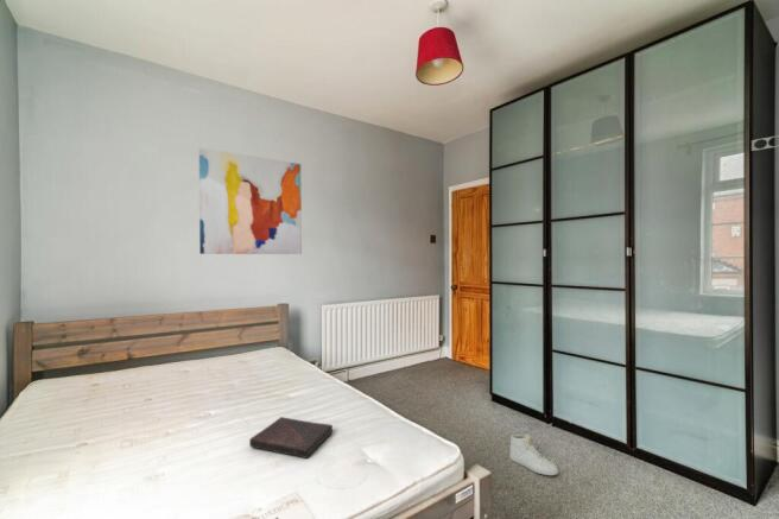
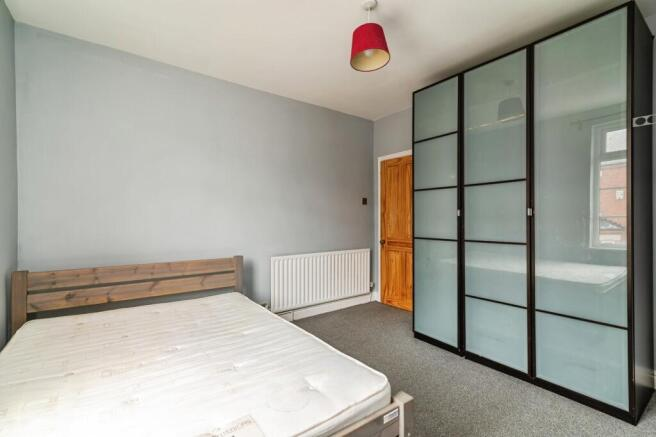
- wall art (254, 204)
- sneaker (532, 451)
- book (292, 435)
